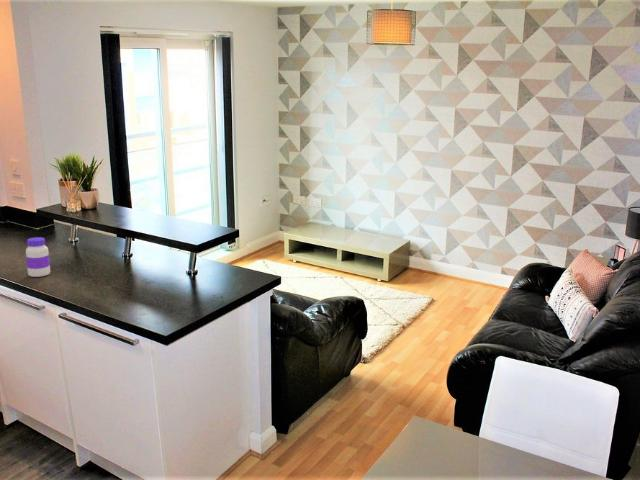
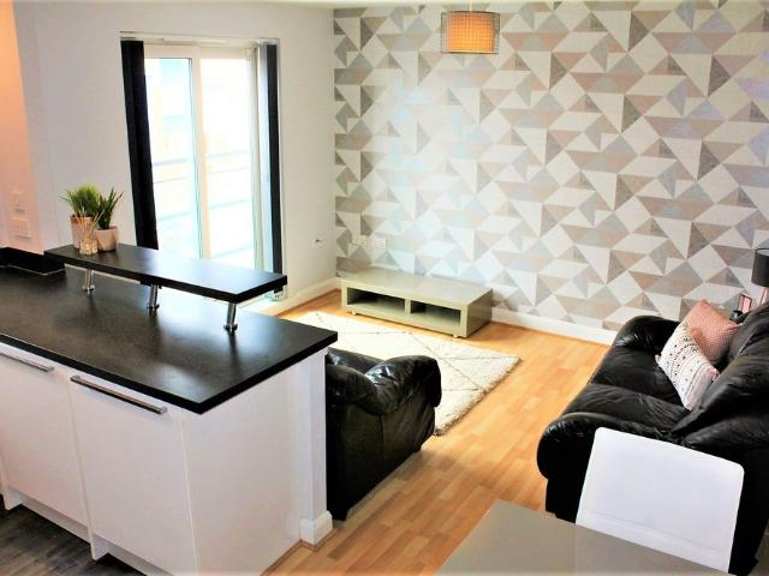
- jar (37, 256)
